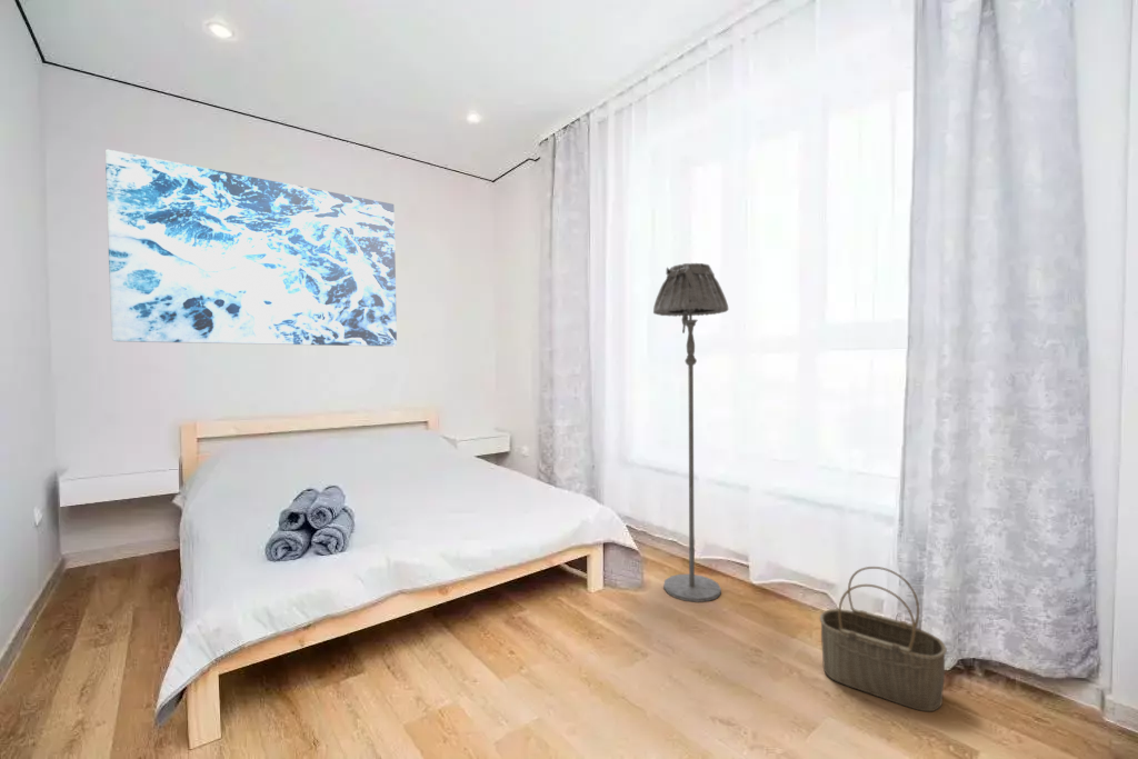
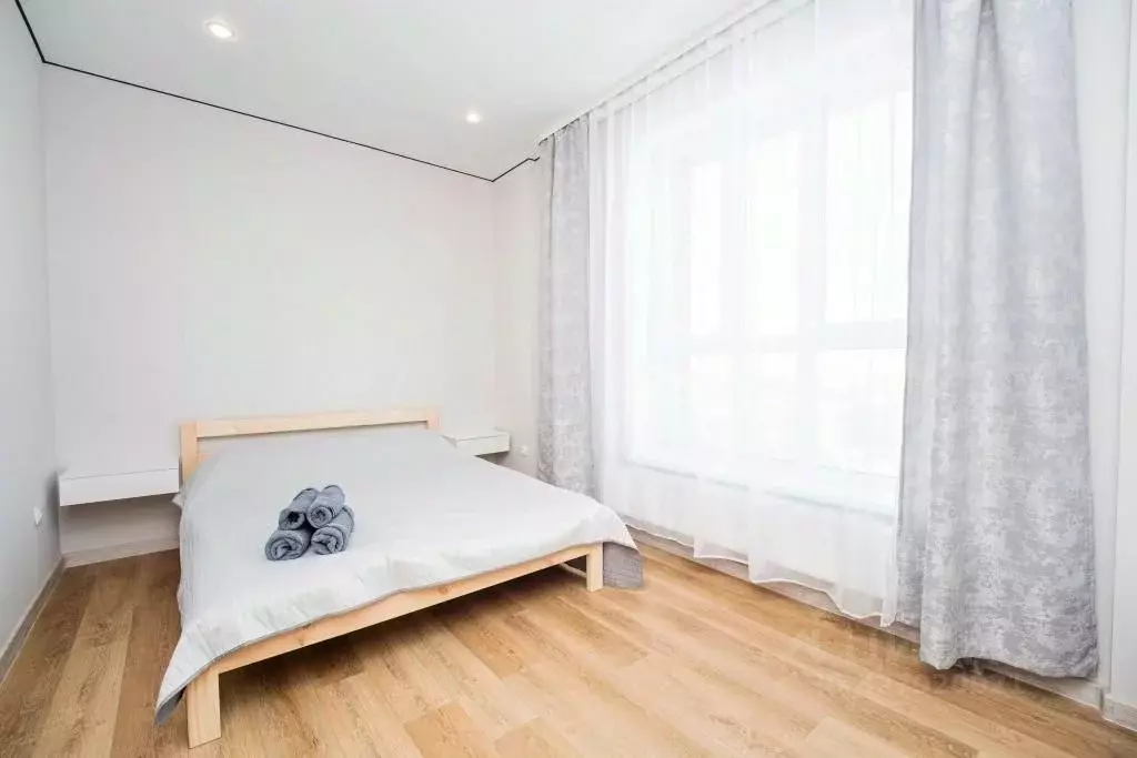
- floor lamp (690, 429)
- wall art (272, 263)
- wicker basket (879, 629)
